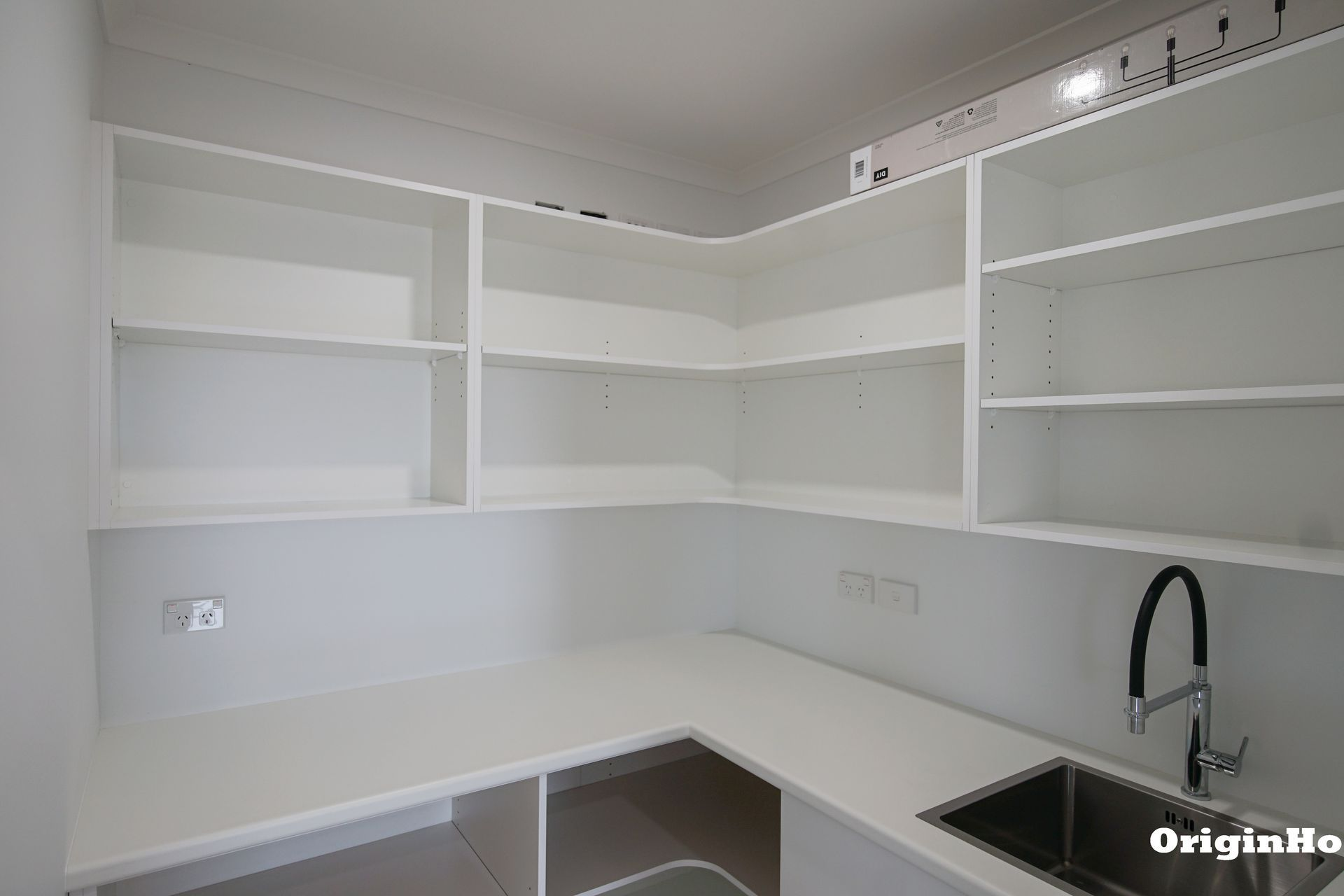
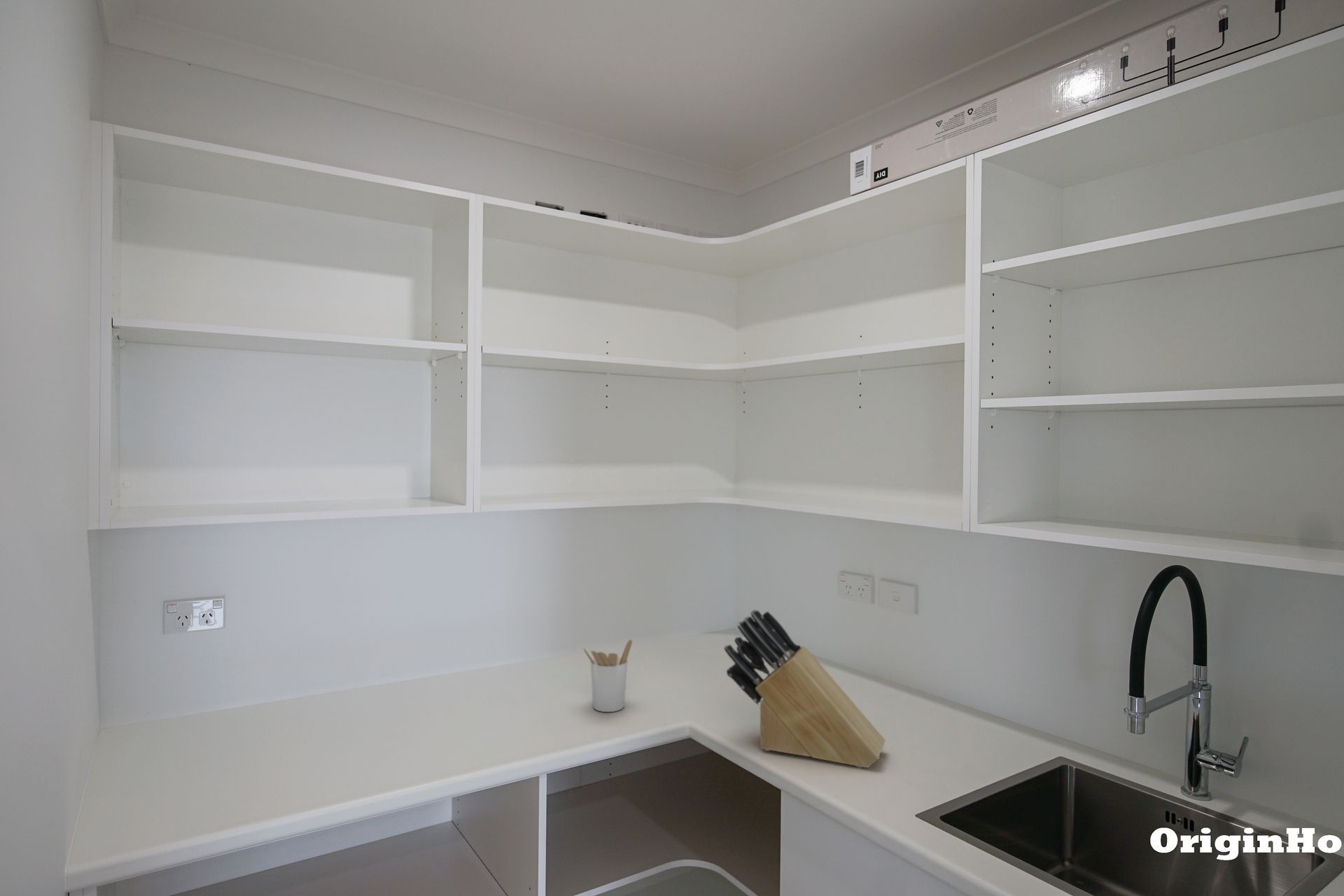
+ utensil holder (608, 676)
+ knife block (803, 680)
